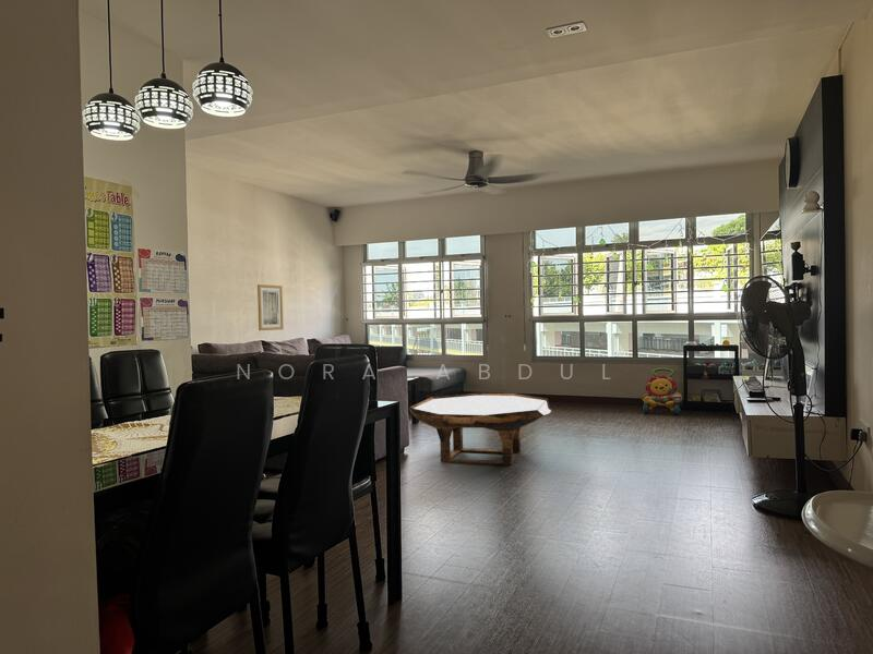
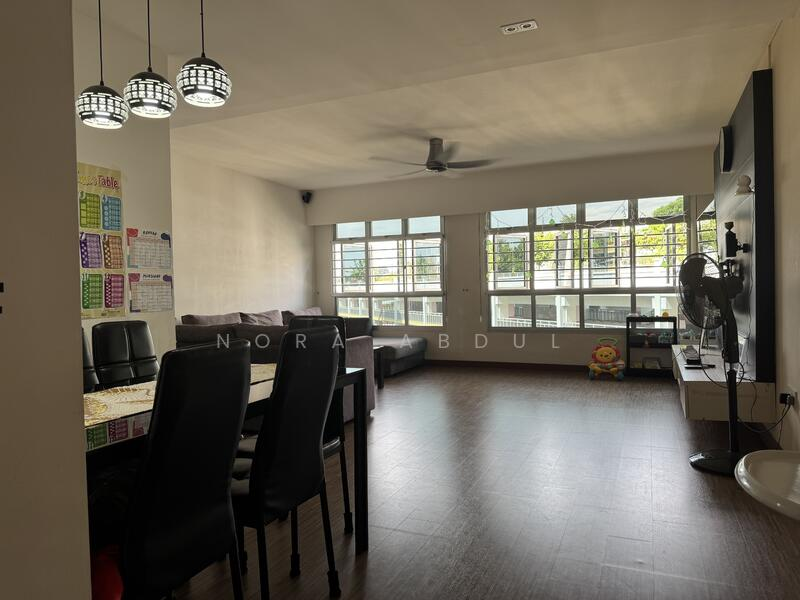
- coffee table (480, 426)
- wall art (271, 307)
